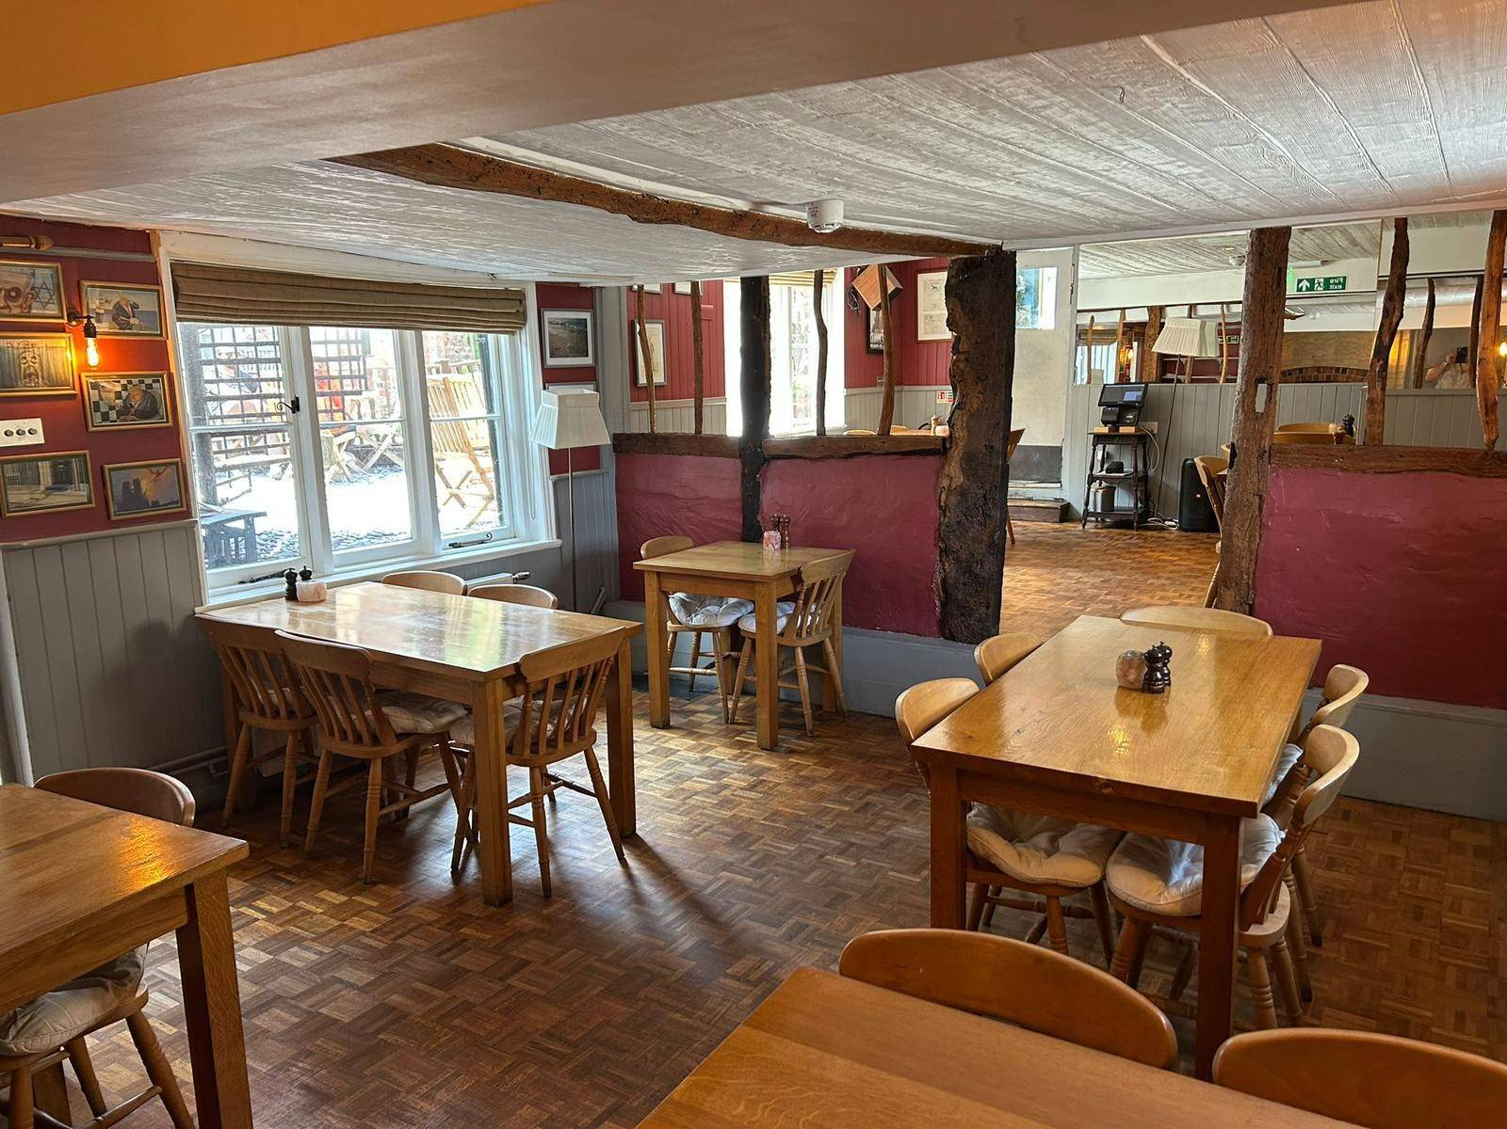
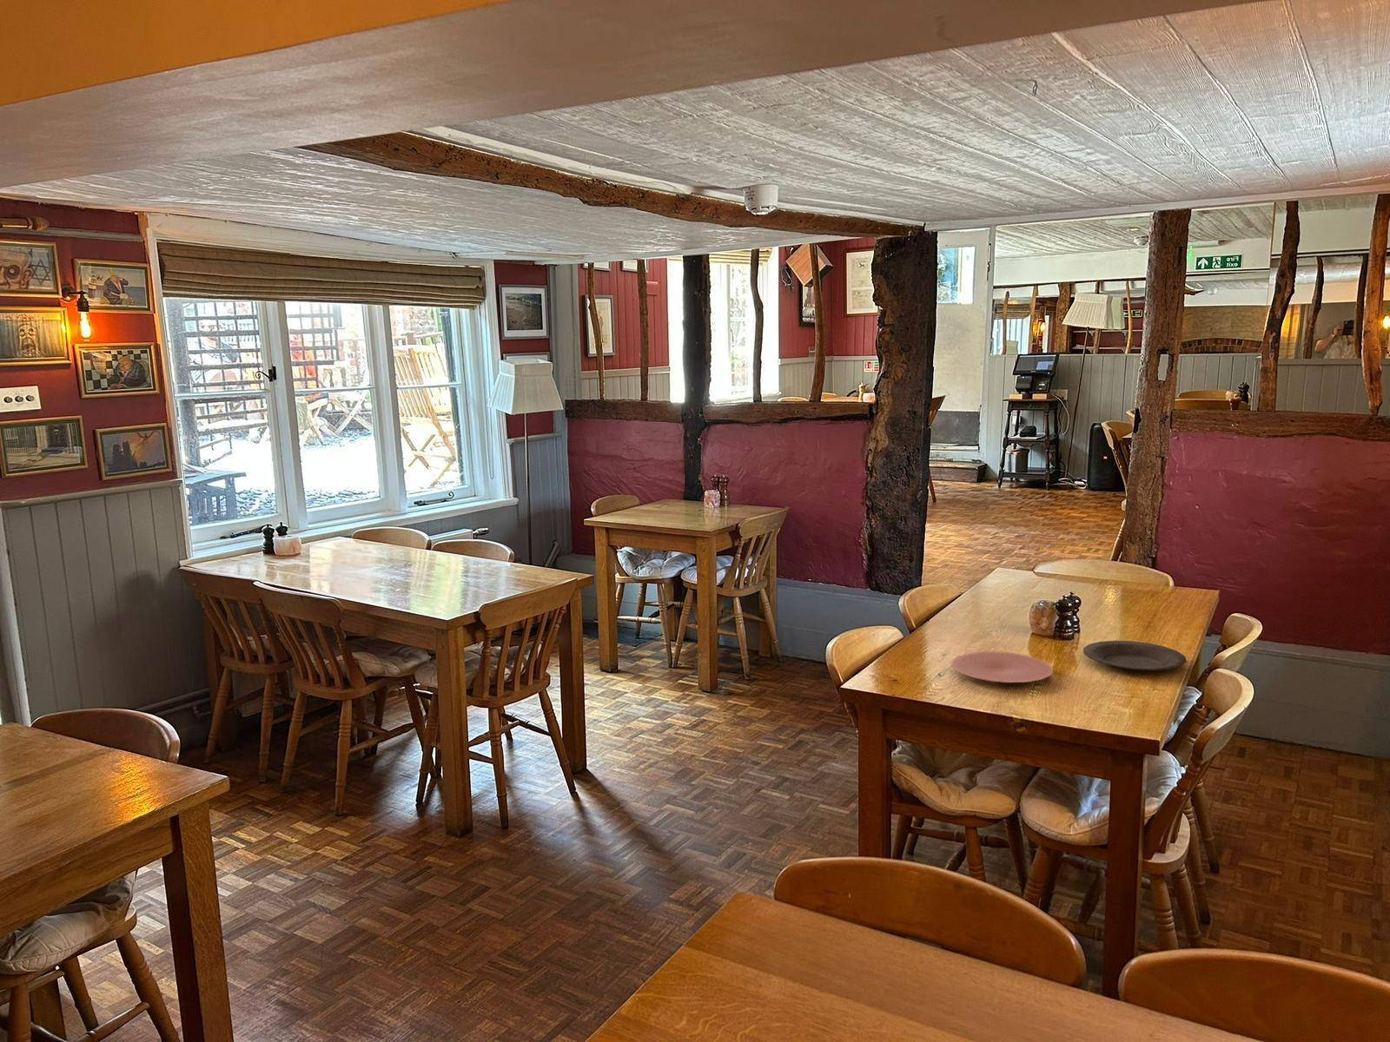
+ plate (1000, 670)
+ plate (1133, 658)
